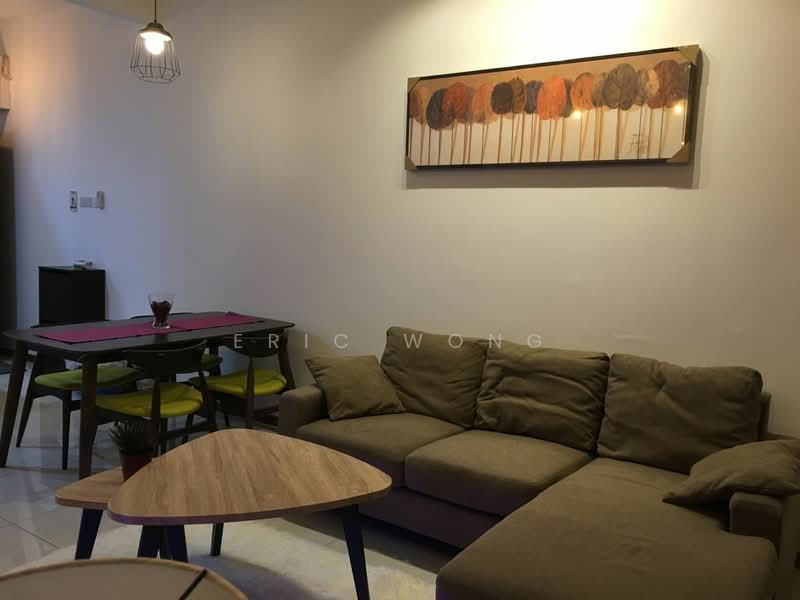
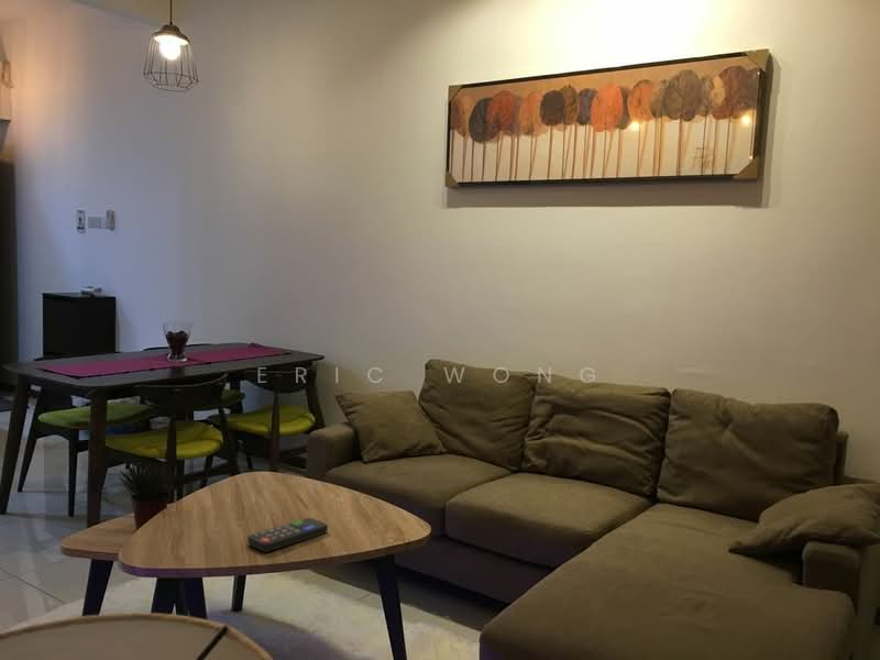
+ remote control (288, 532)
